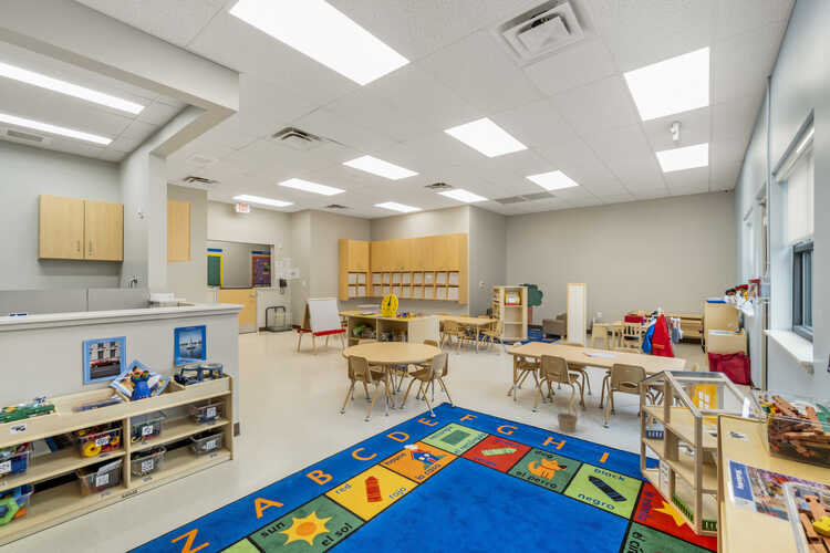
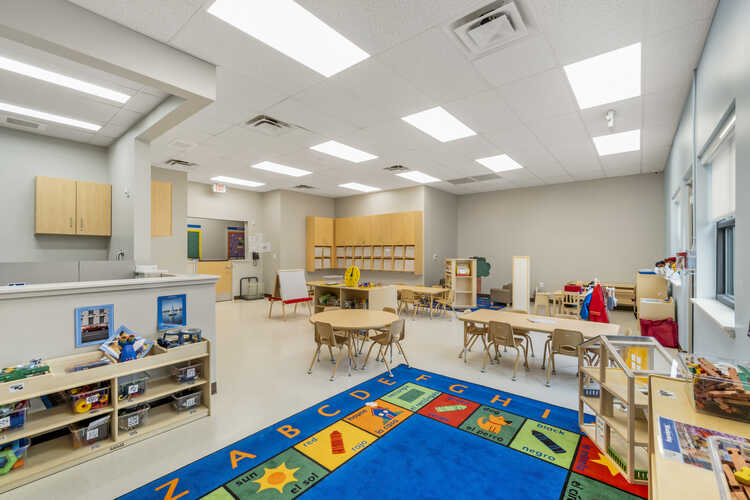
- basket (567, 415)
